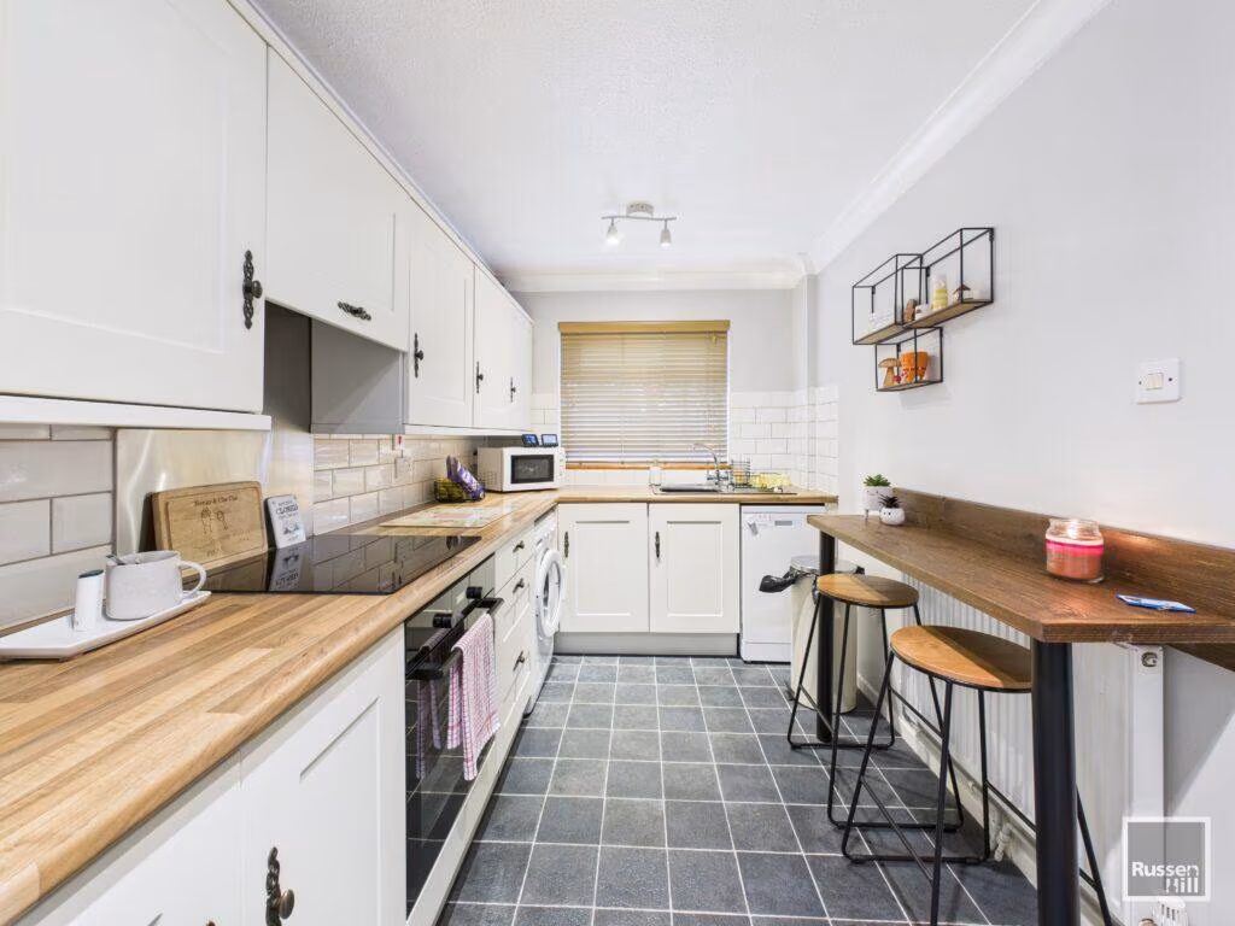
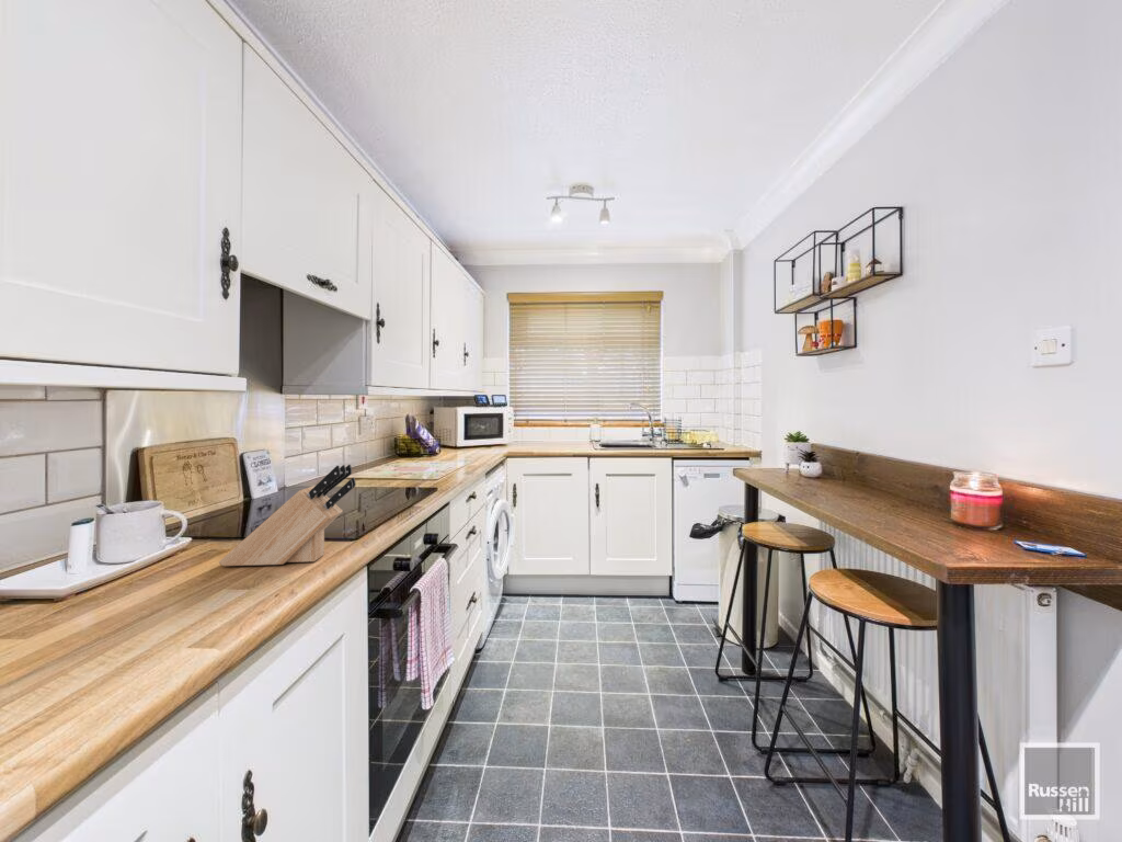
+ knife block (293, 511)
